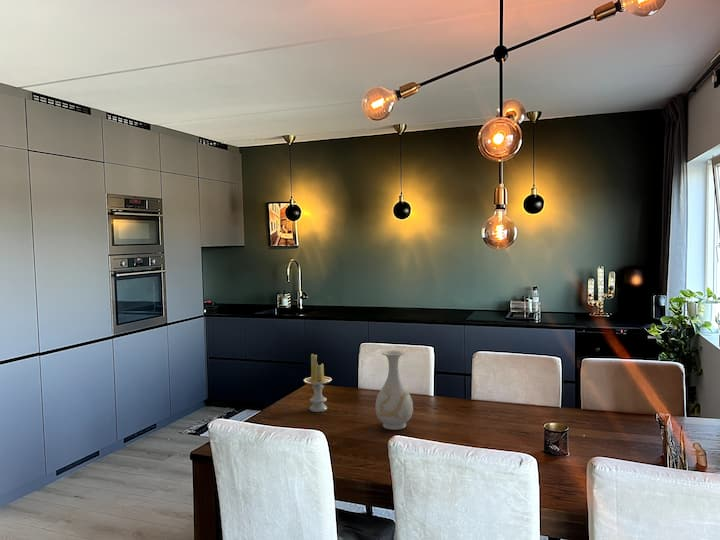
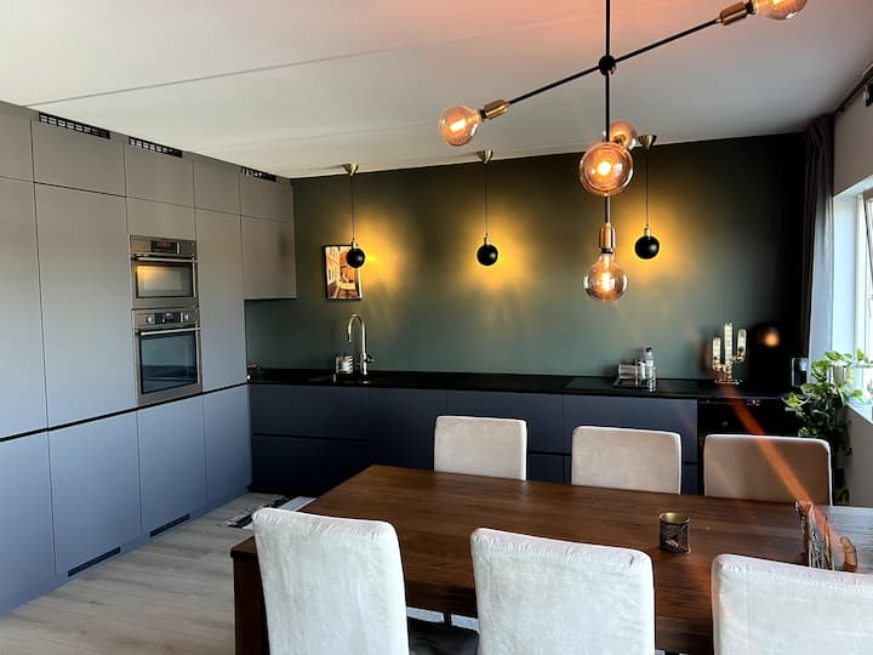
- candle (317, 381)
- vase (393, 389)
